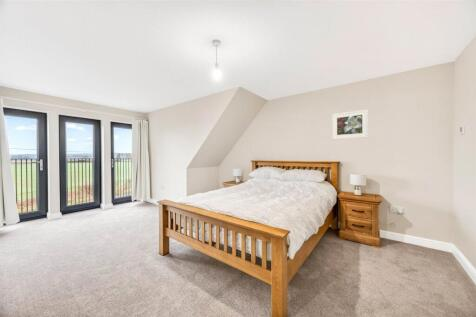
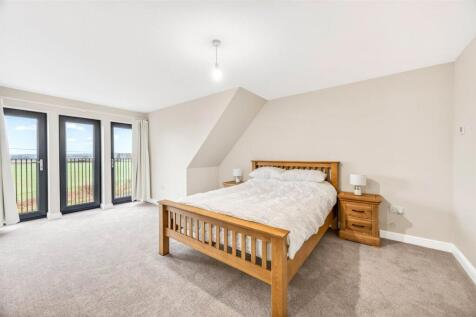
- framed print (349, 125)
